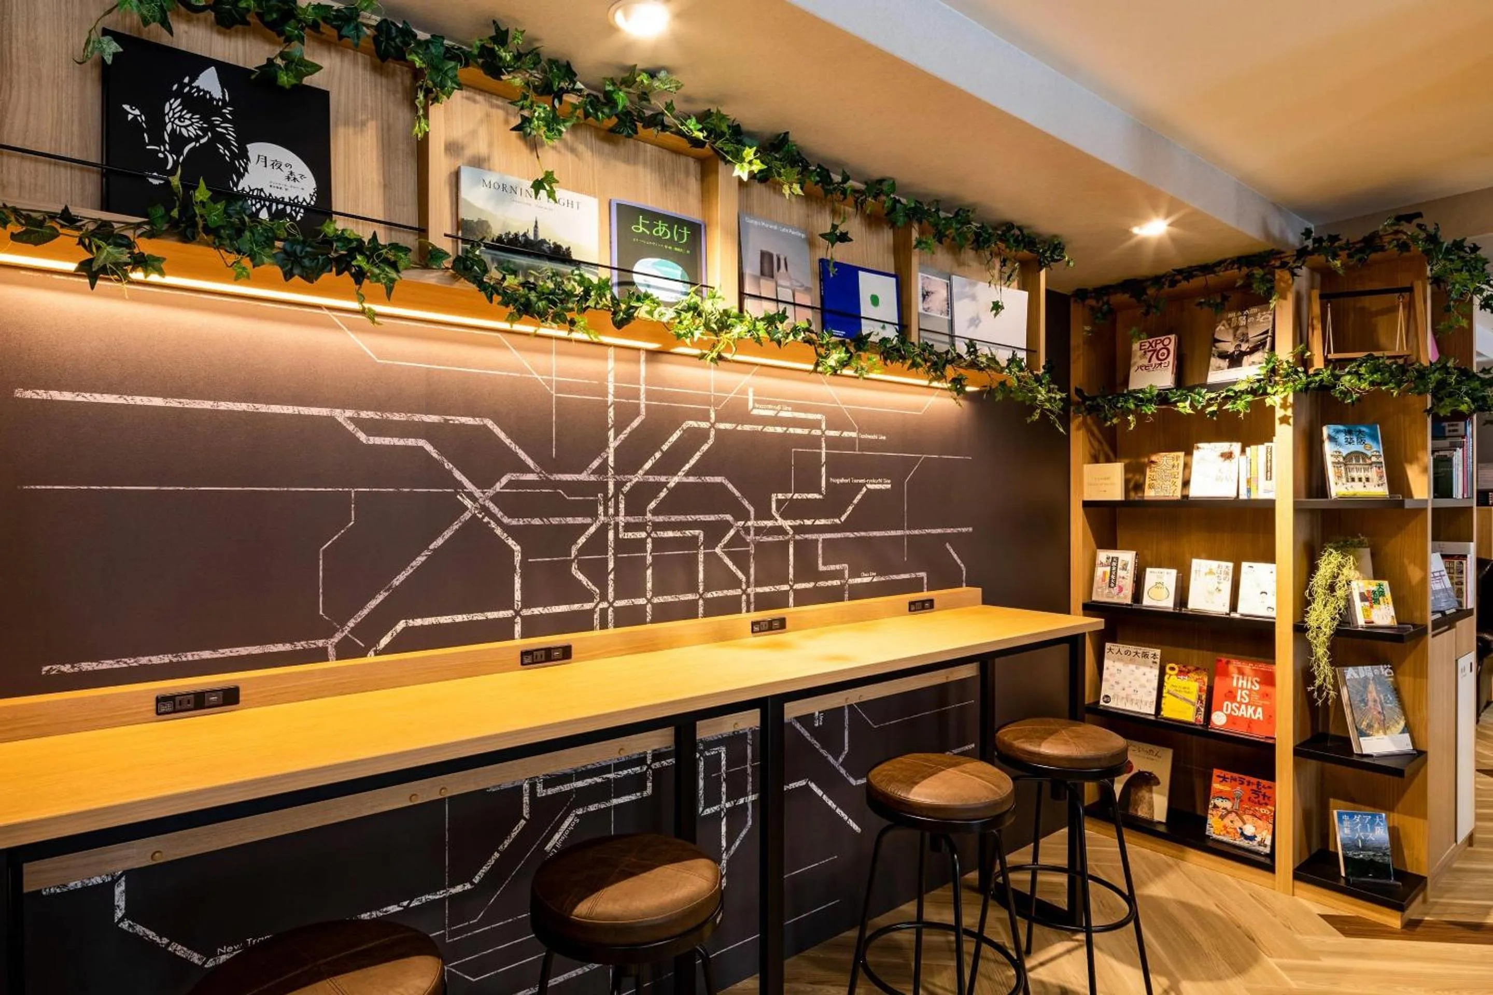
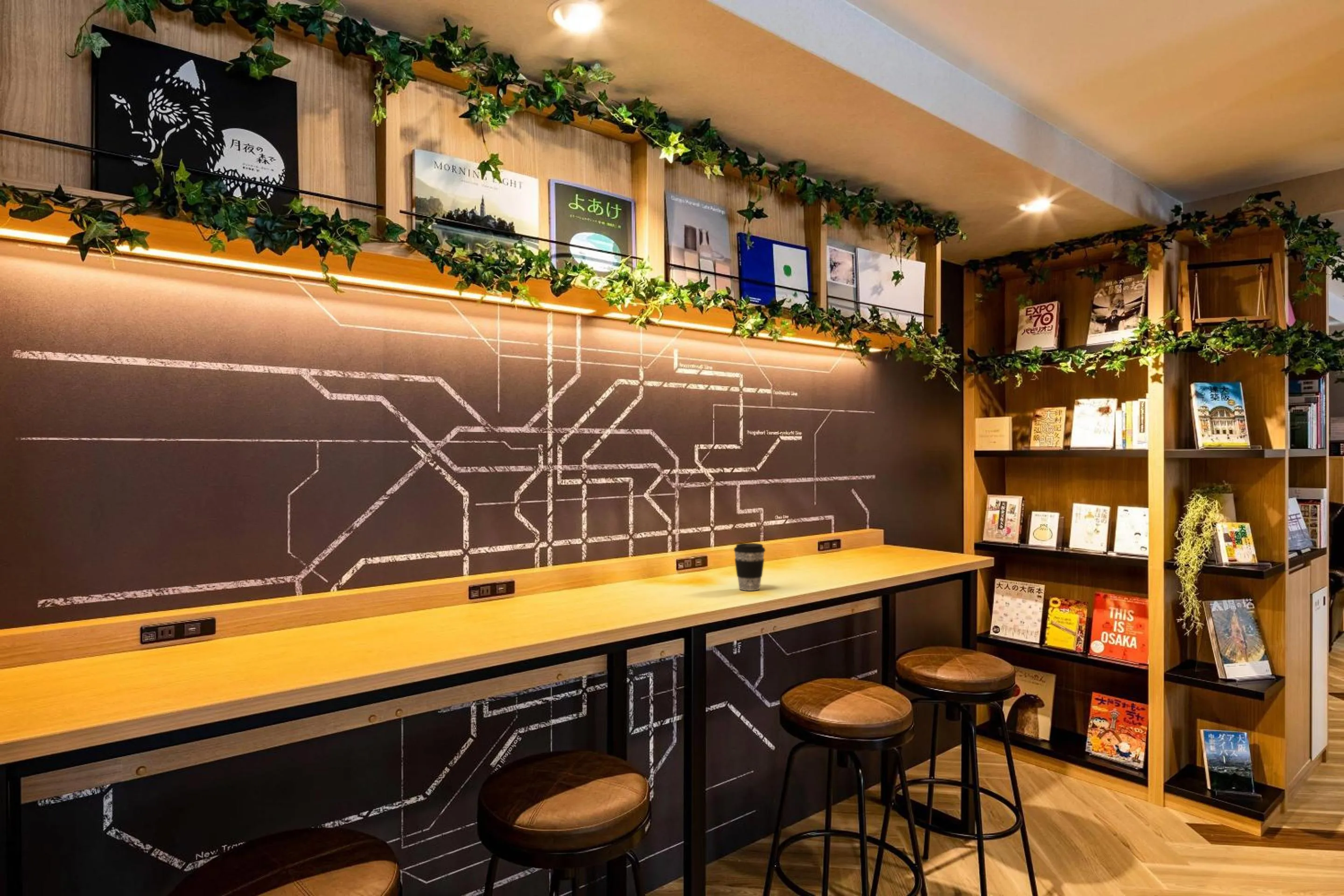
+ coffee cup (749, 567)
